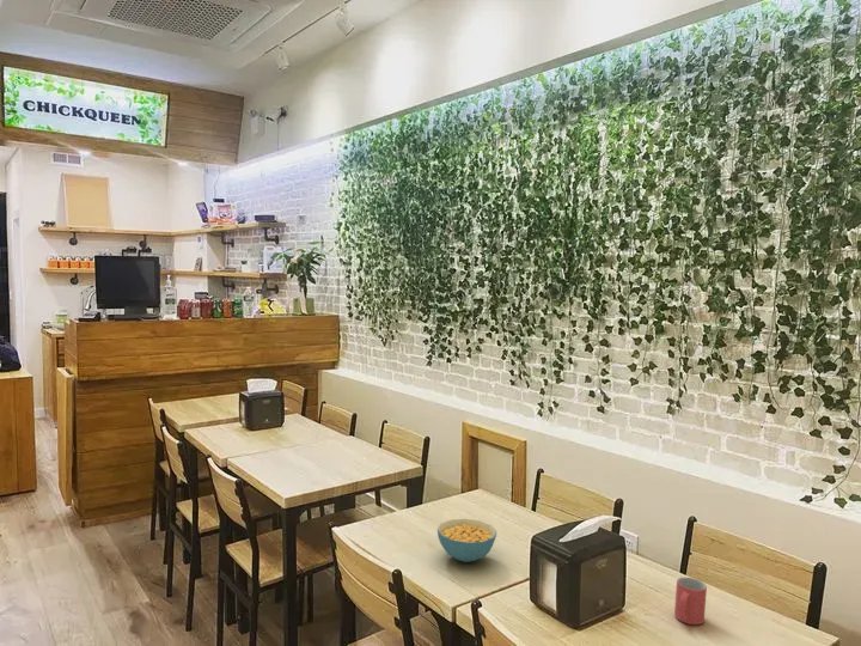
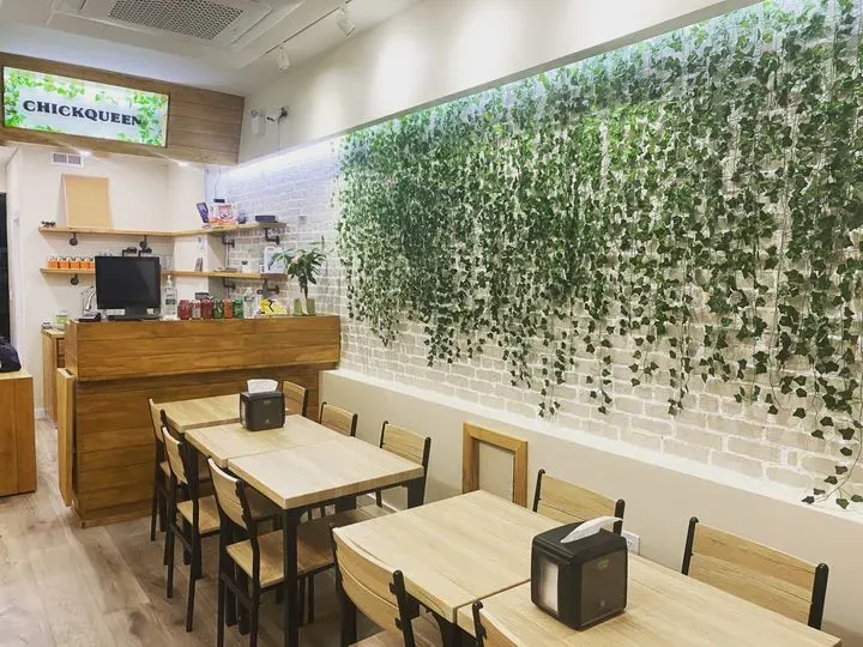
- mug (688, 603)
- cereal bowl (466, 543)
